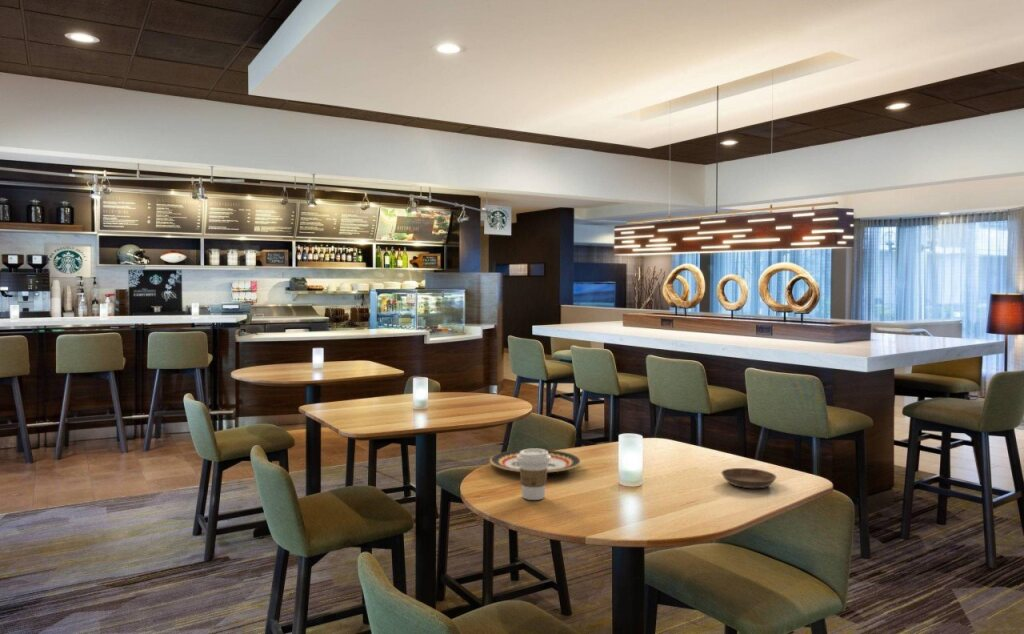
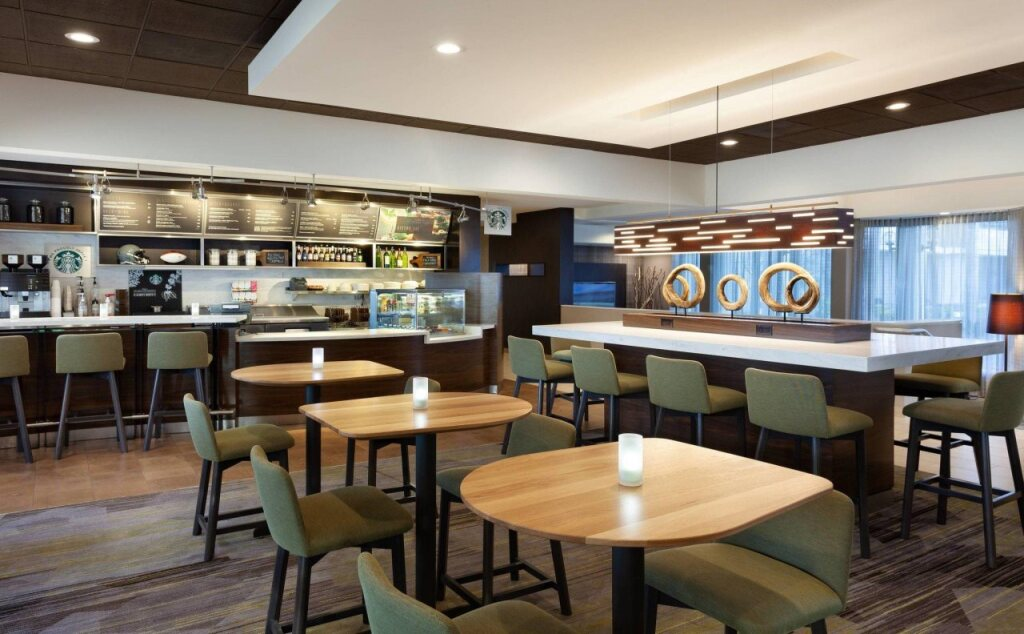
- saucer (748, 478)
- coffee cup (533, 474)
- plate (547, 466)
